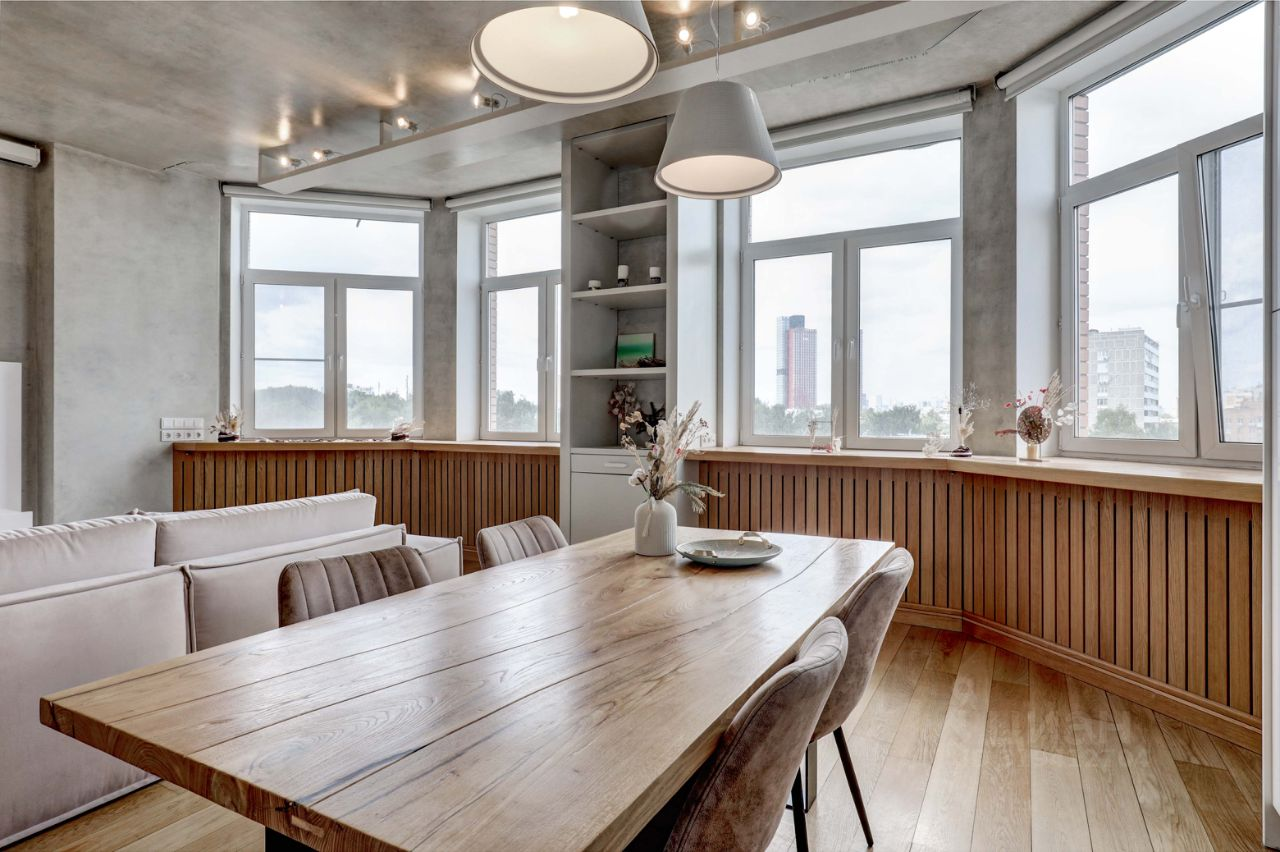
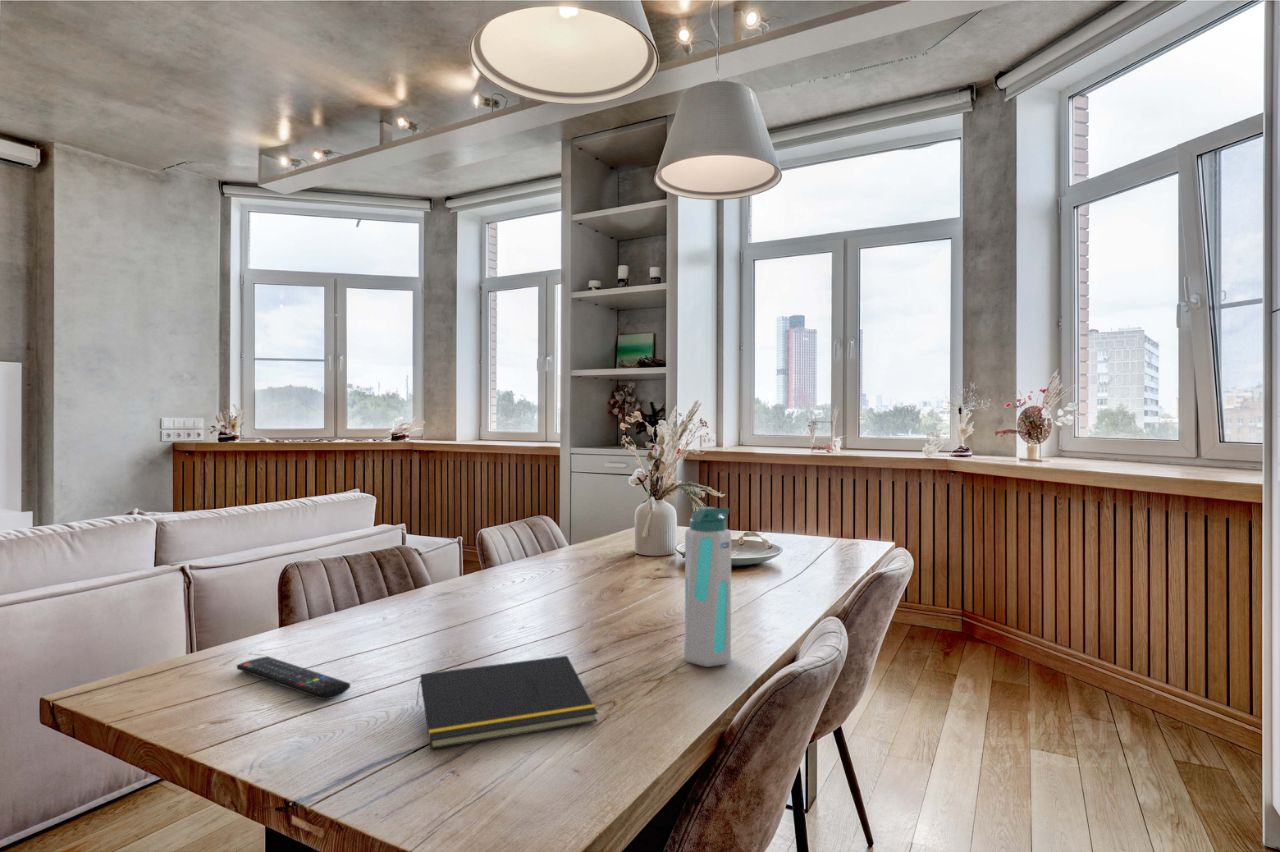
+ notepad (506, 697)
+ remote control (290, 677)
+ water bottle (709, 583)
